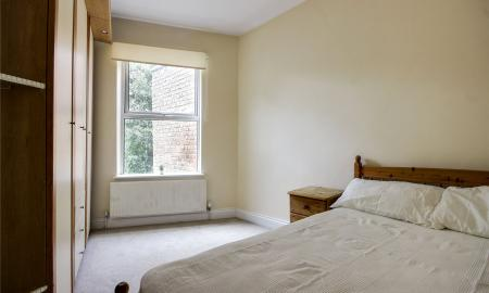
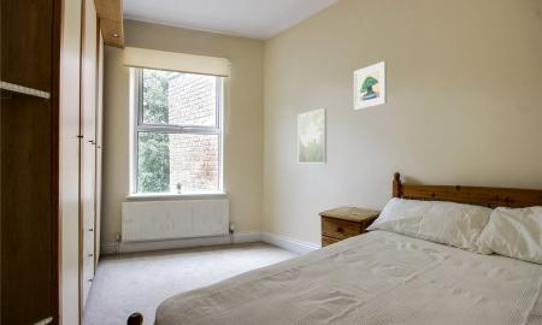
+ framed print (311, 137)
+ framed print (369, 87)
